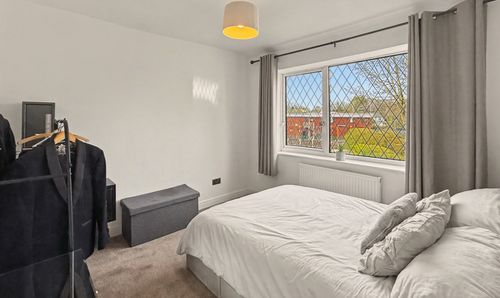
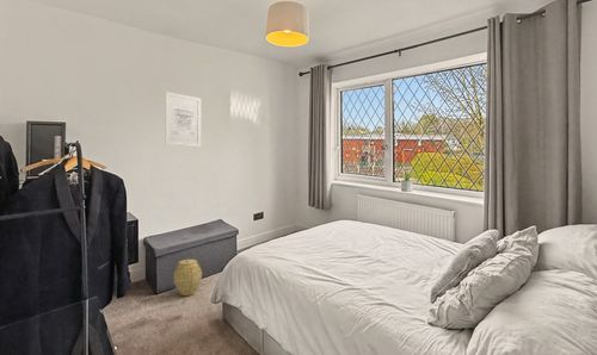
+ wall art (183, 120)
+ woven basket (187, 275)
